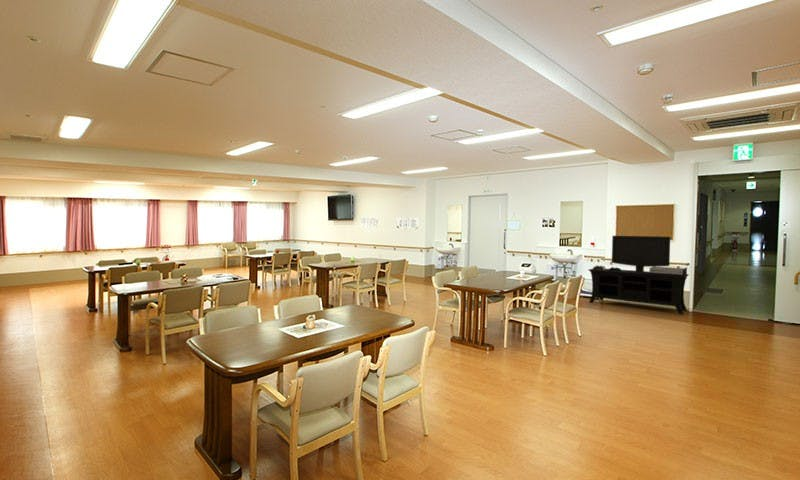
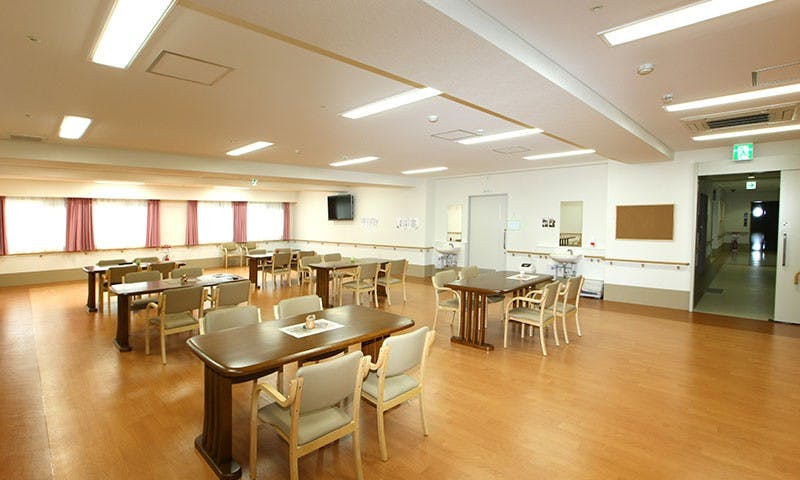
- media console (636, 271)
